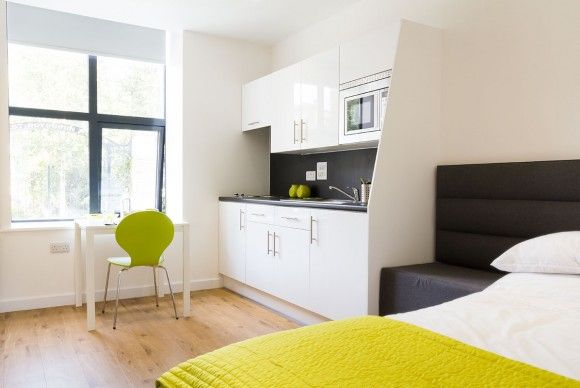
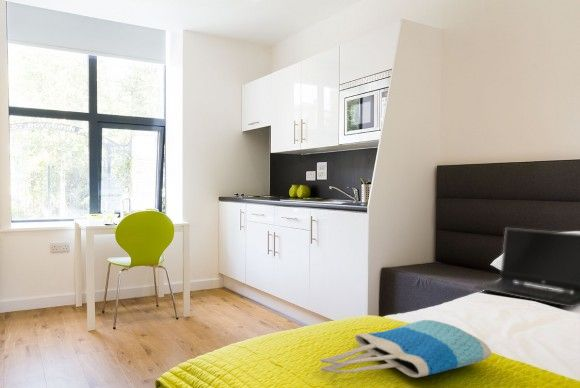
+ laptop computer (534, 263)
+ tote bag (394, 348)
